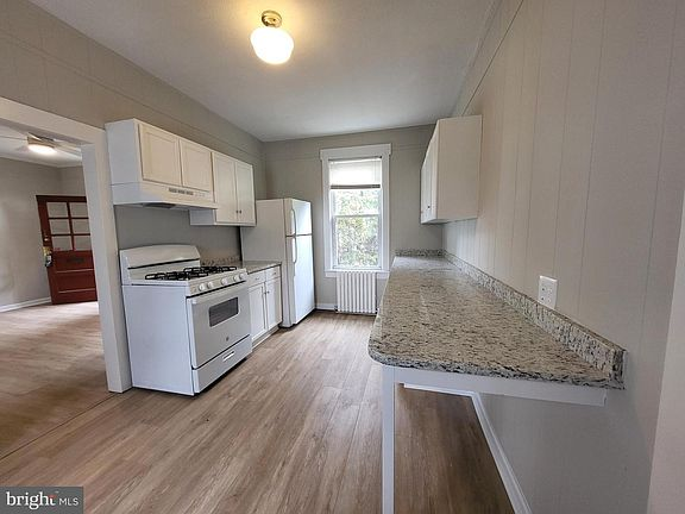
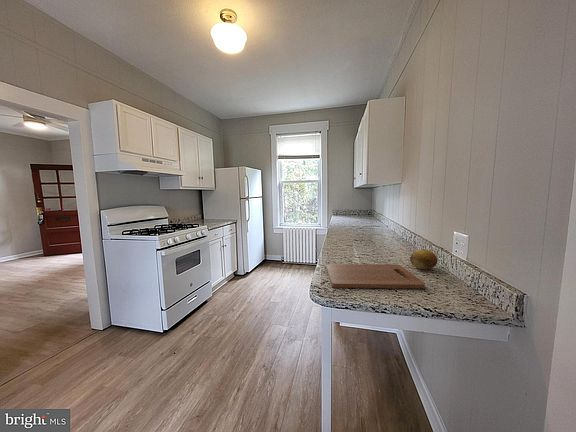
+ fruit (422, 258)
+ cutting board (369, 274)
